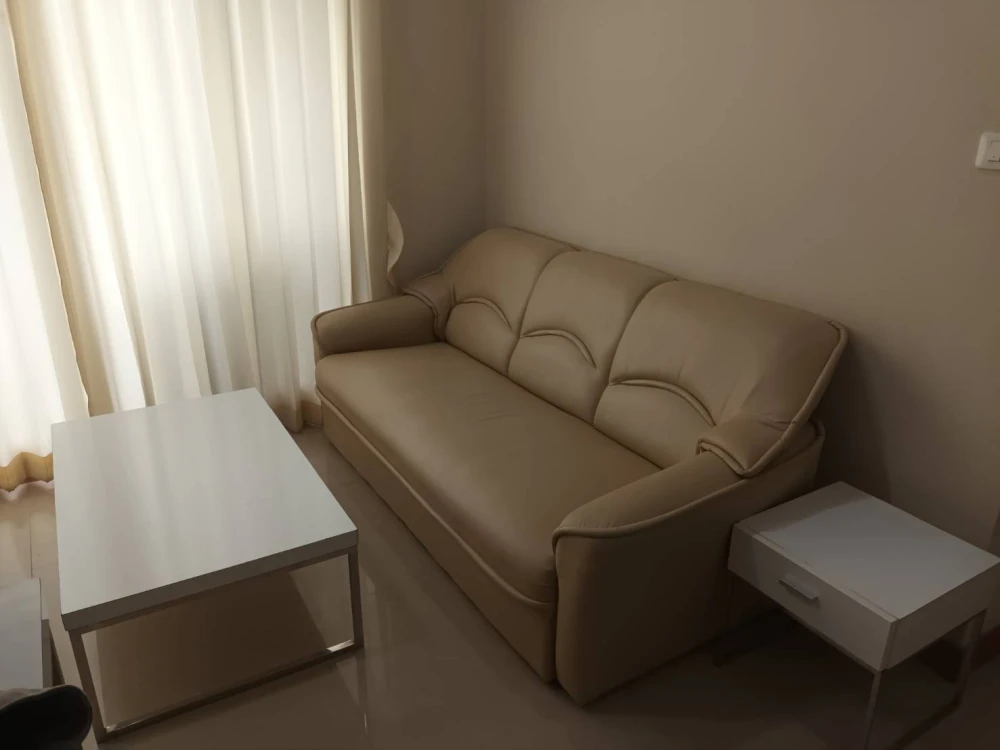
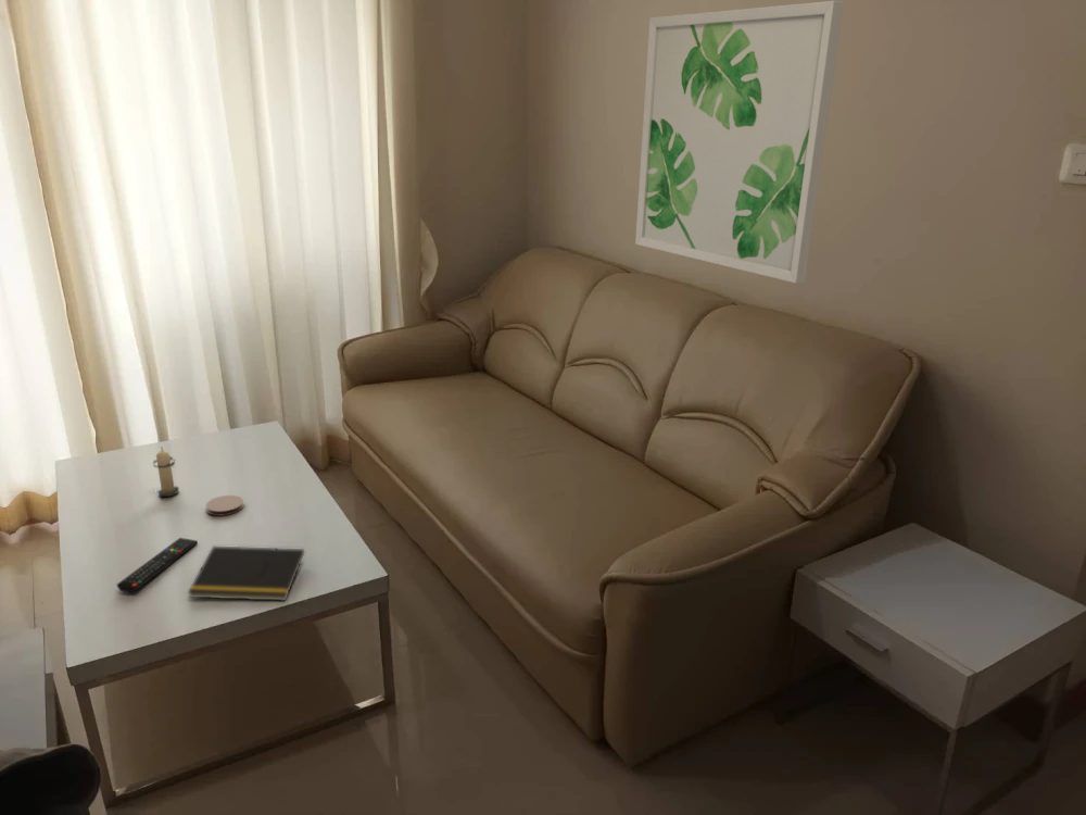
+ remote control (157, 564)
+ notepad (248, 572)
+ candle (165, 469)
+ coaster (225, 504)
+ wall art (722, 142)
